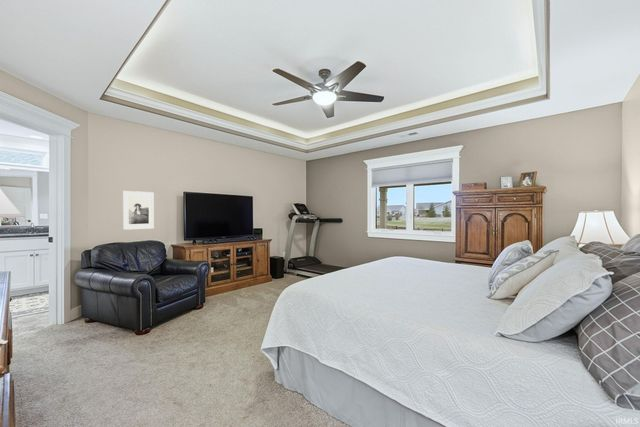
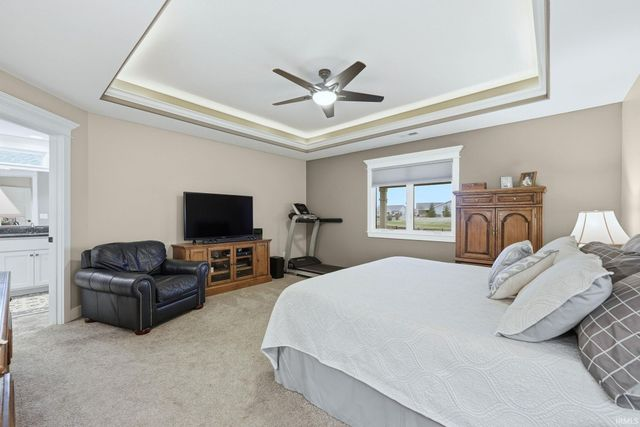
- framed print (138, 210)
